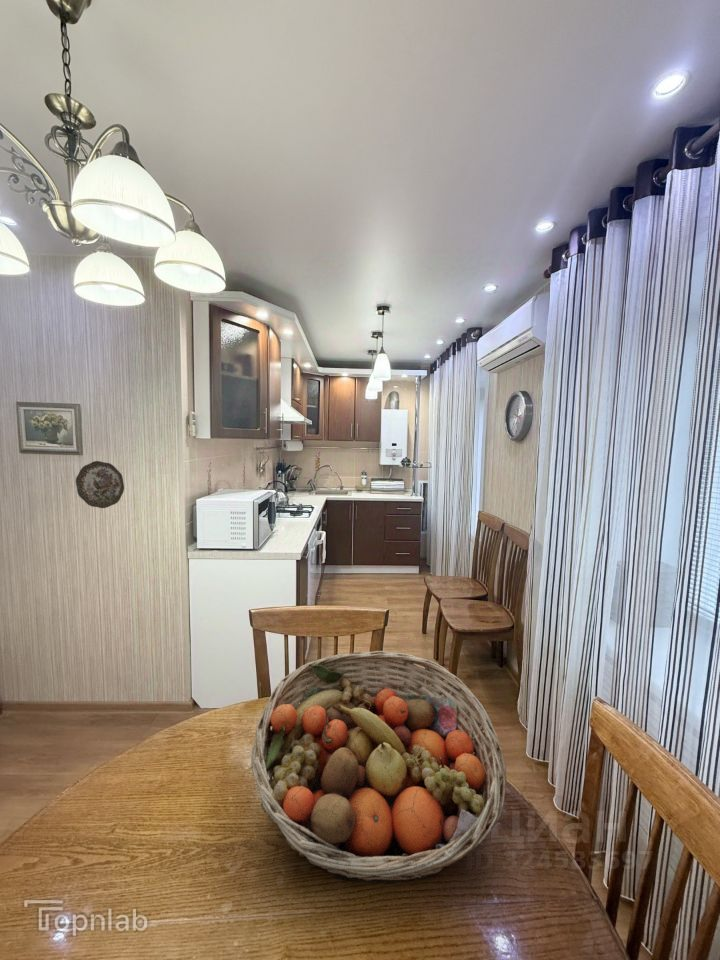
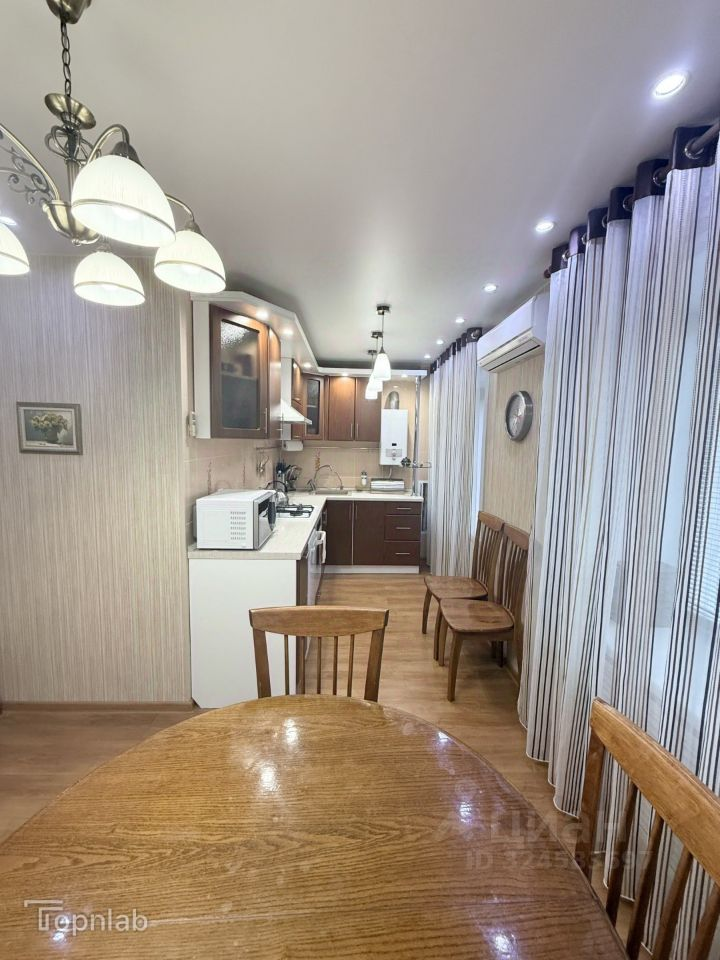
- fruit basket (376, 749)
- decorative plate (101, 484)
